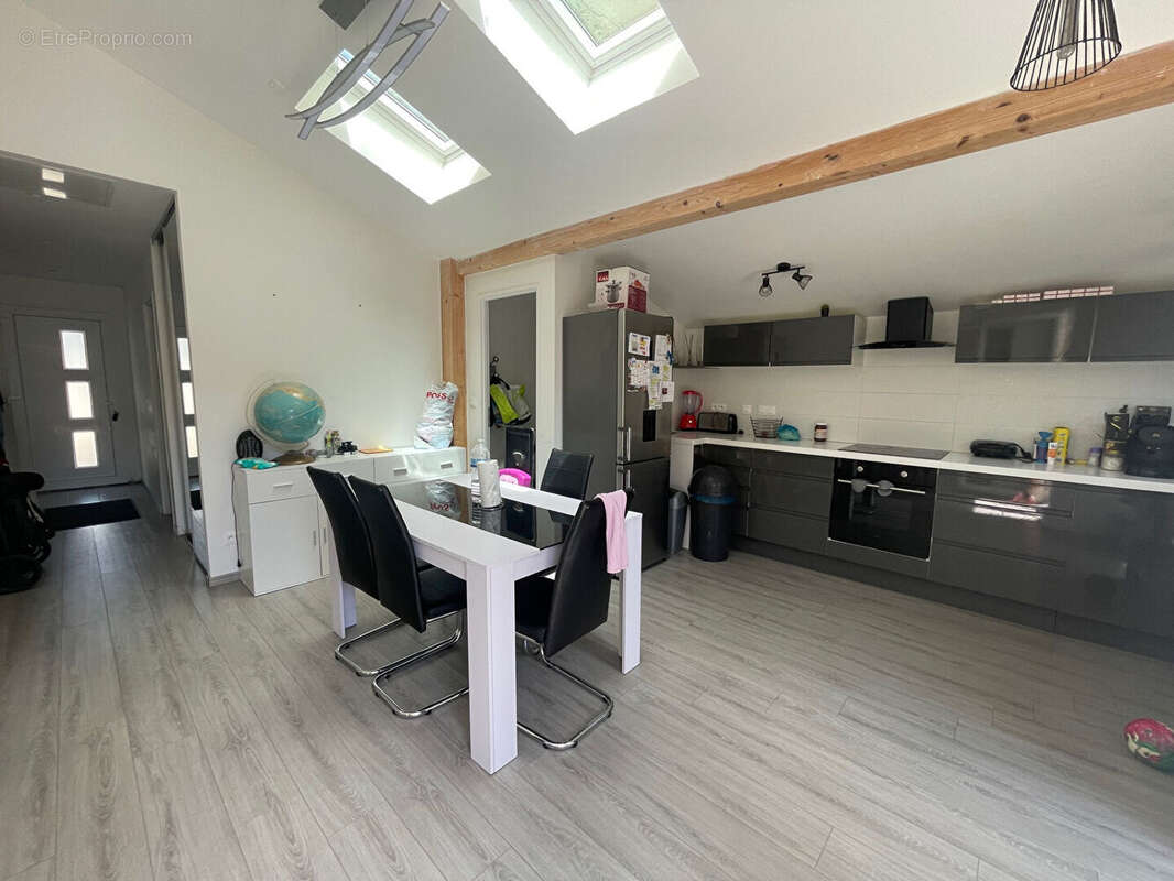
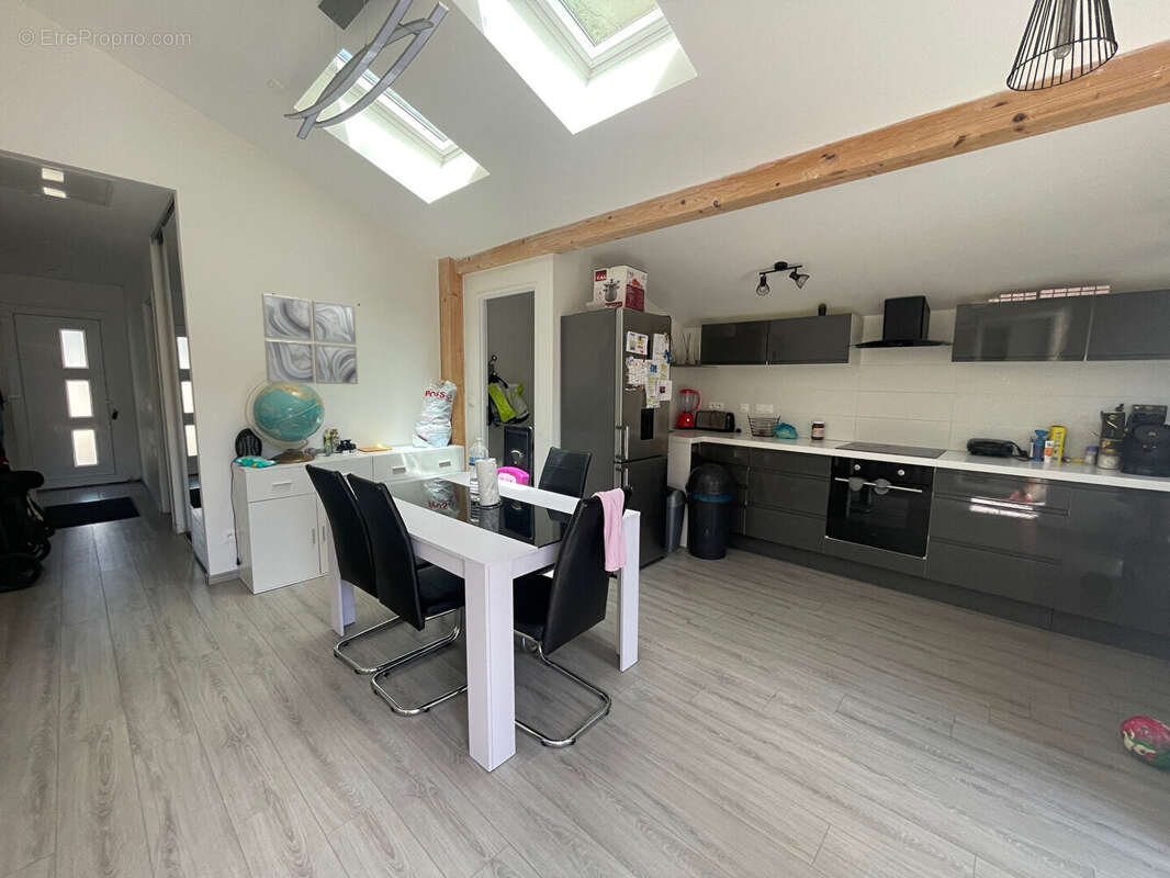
+ wall art (312, 340)
